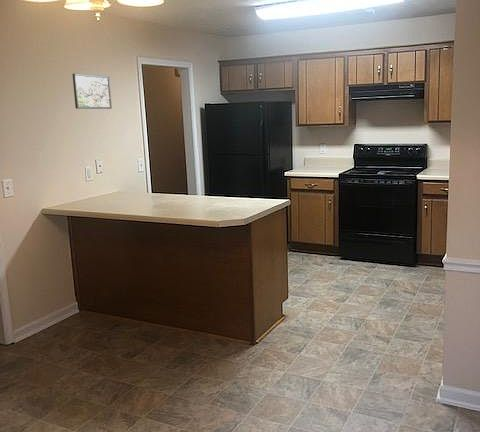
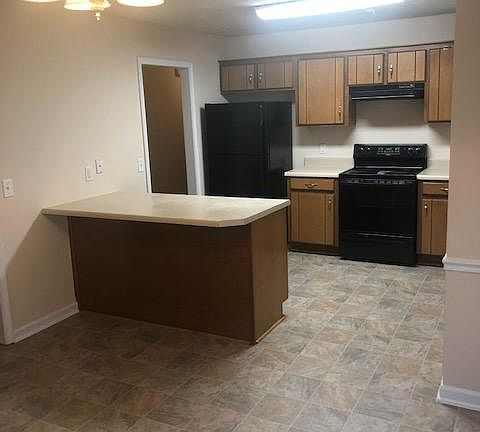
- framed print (92, 91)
